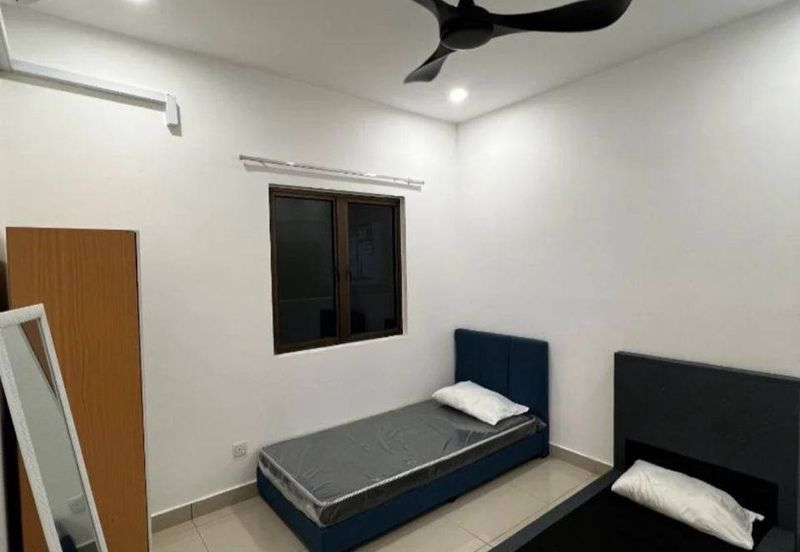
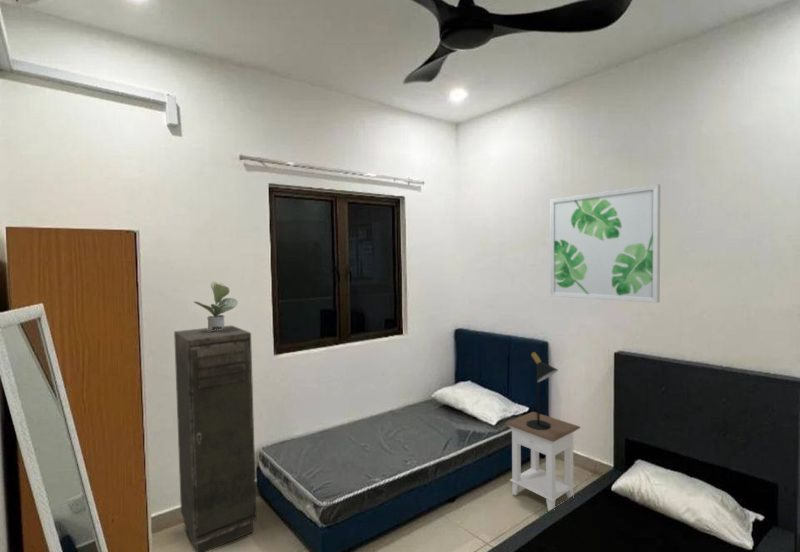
+ nightstand (538, 460)
+ table lamp (539, 389)
+ storage cabinet (215, 431)
+ potted plant (216, 306)
+ wall art (599, 246)
